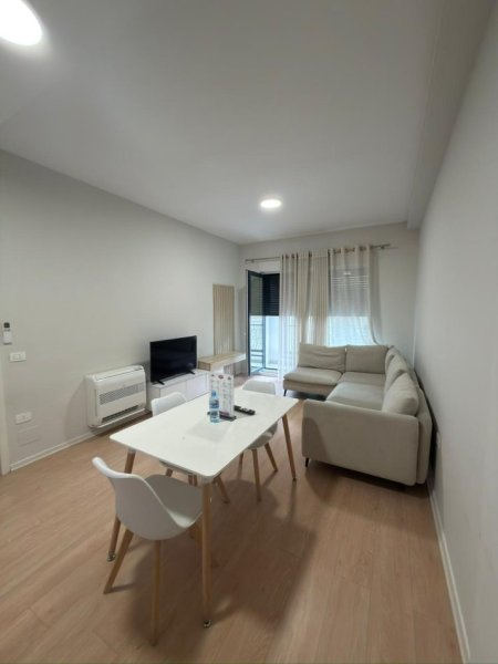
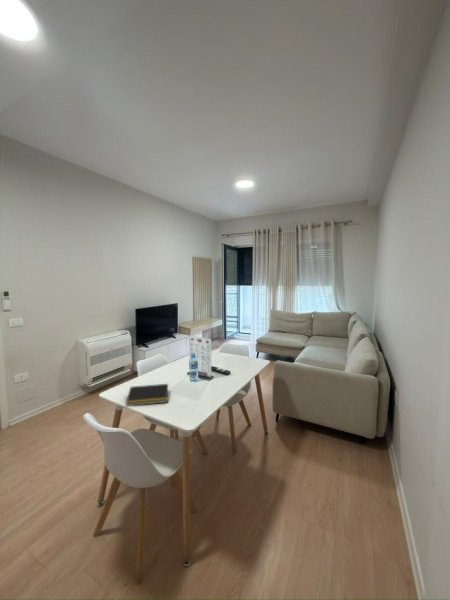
+ notepad (148, 394)
